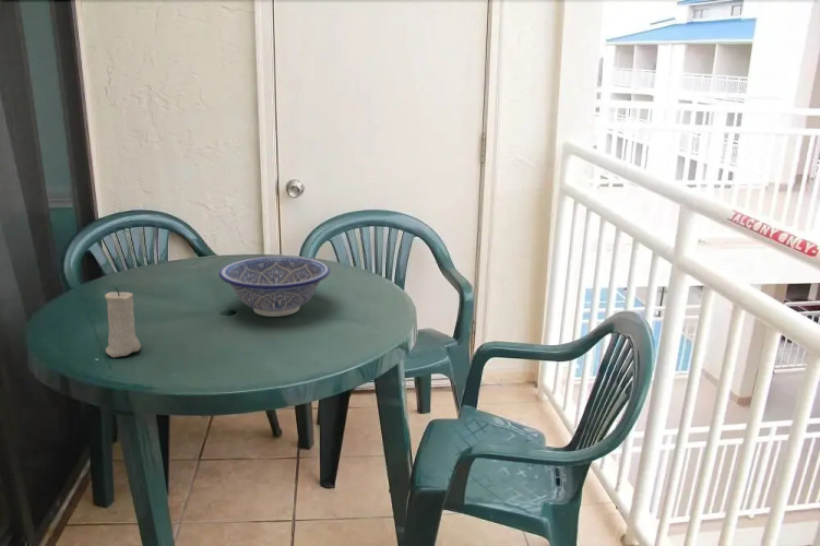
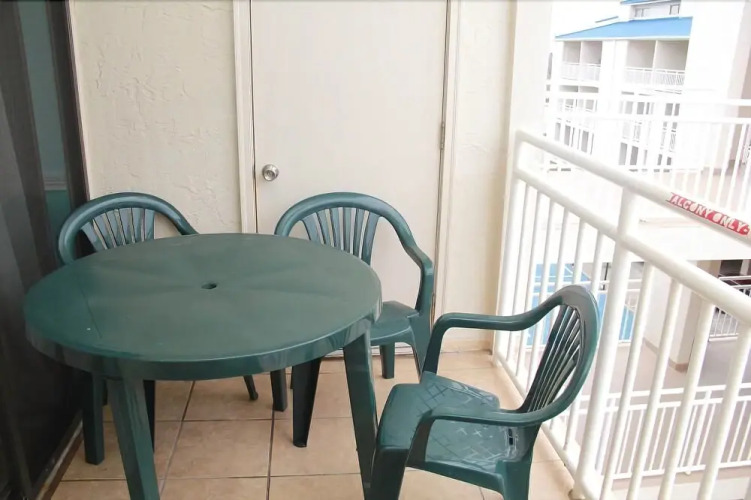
- candle (120, 319)
- decorative bowl (275, 289)
